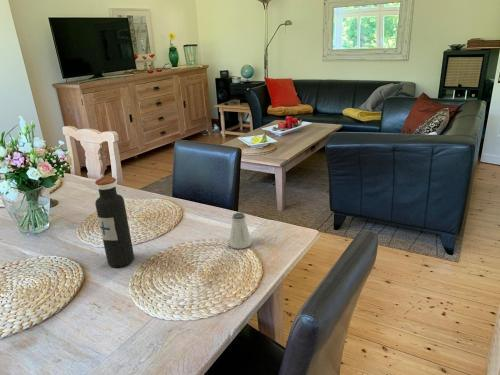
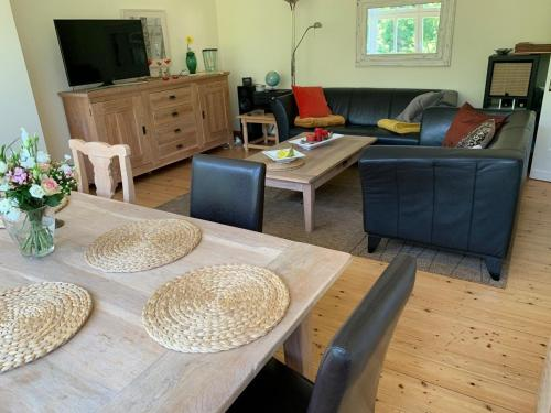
- saltshaker (239, 229)
- water bottle (113, 222)
